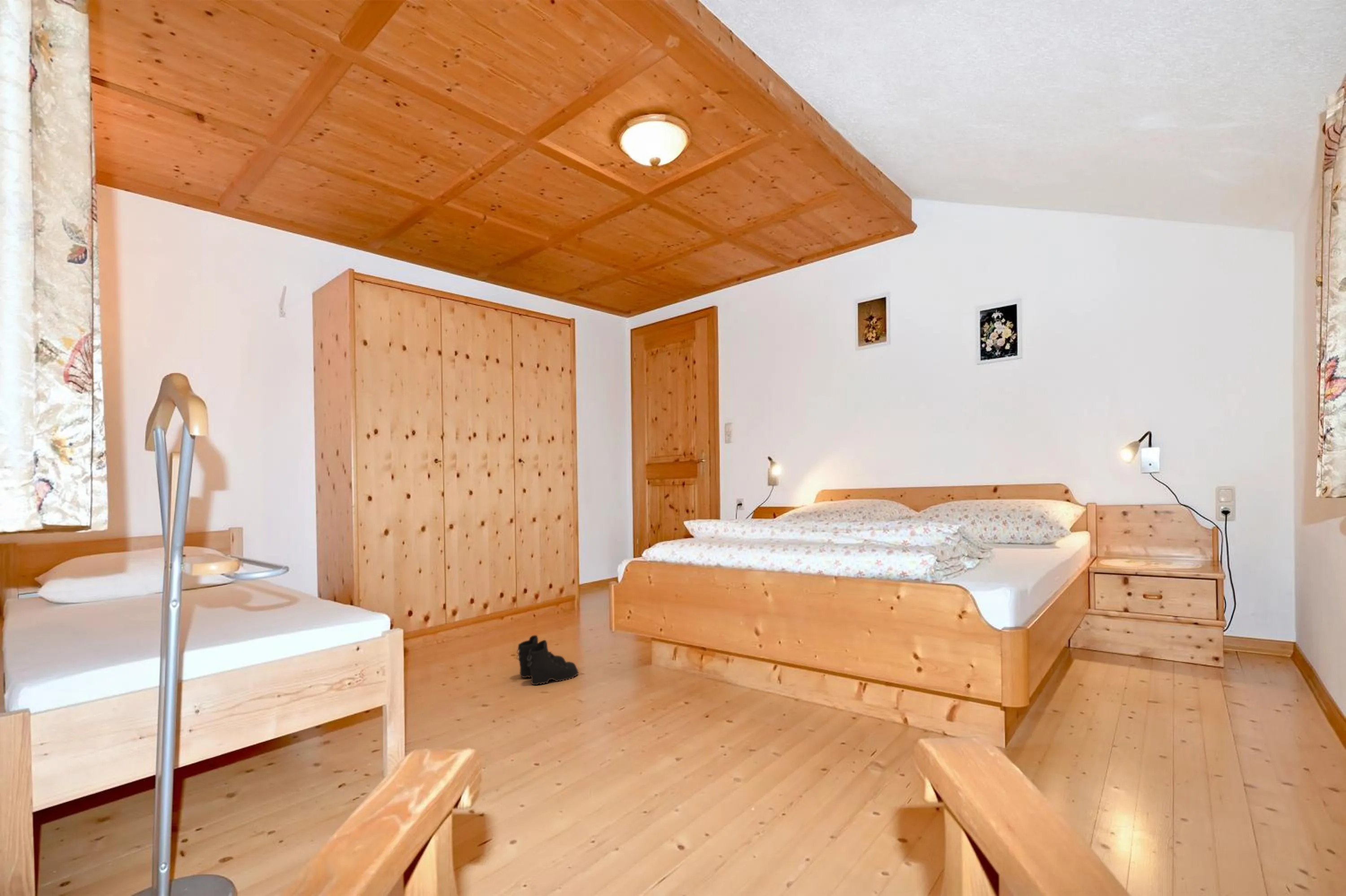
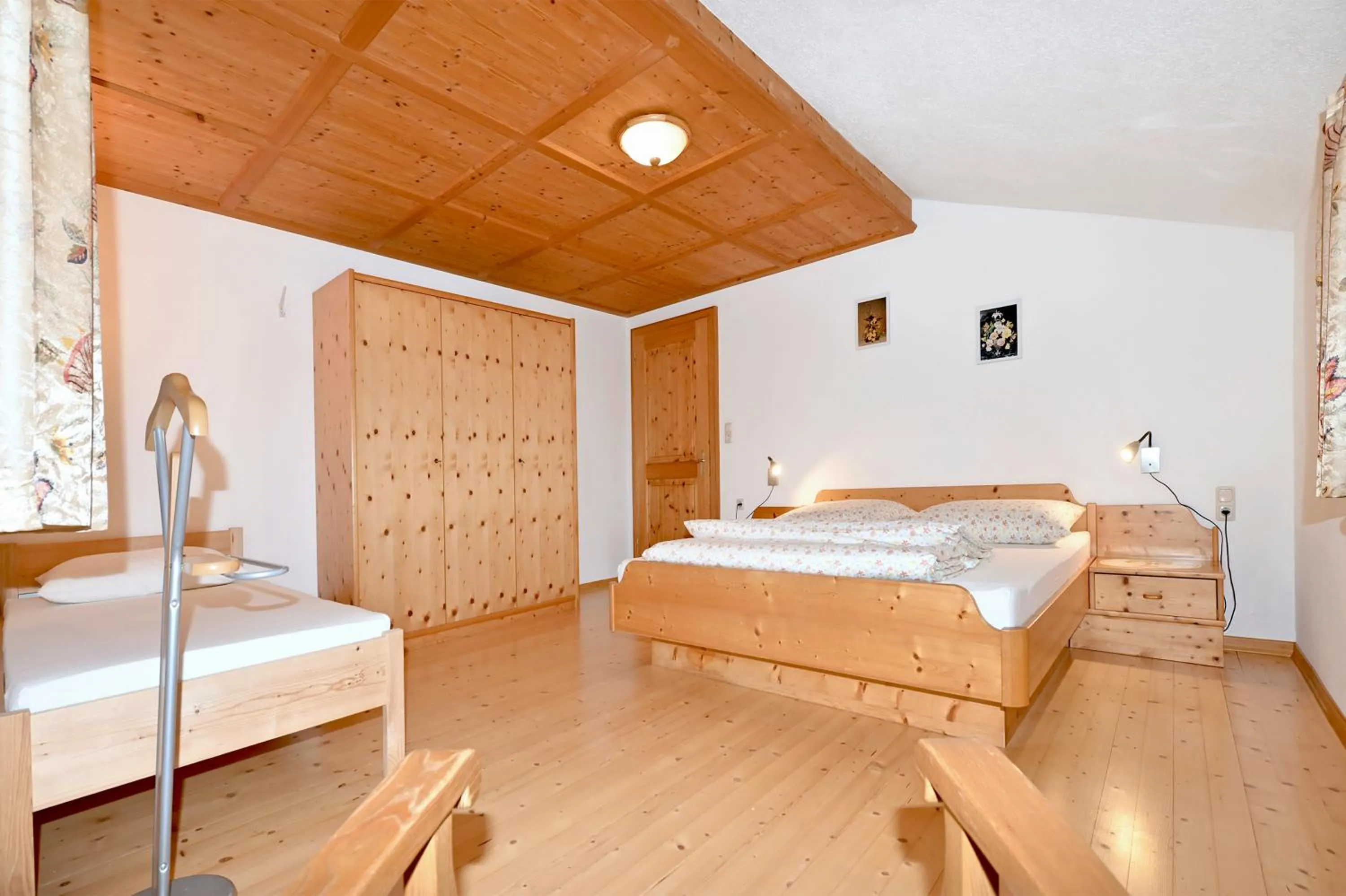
- boots (547, 656)
